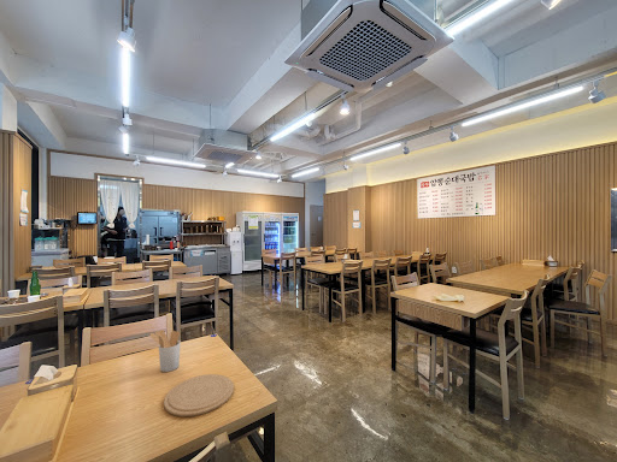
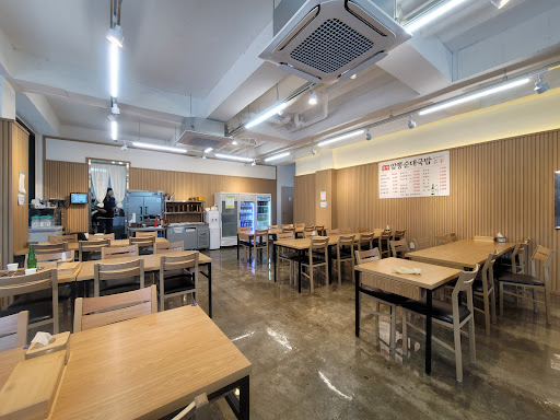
- plate (200, 391)
- utensil holder (165, 349)
